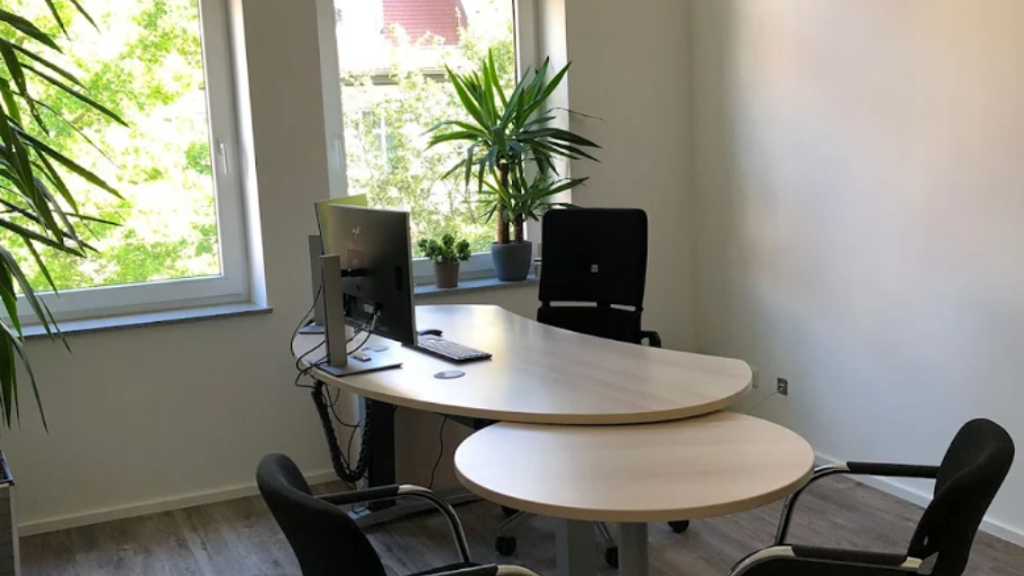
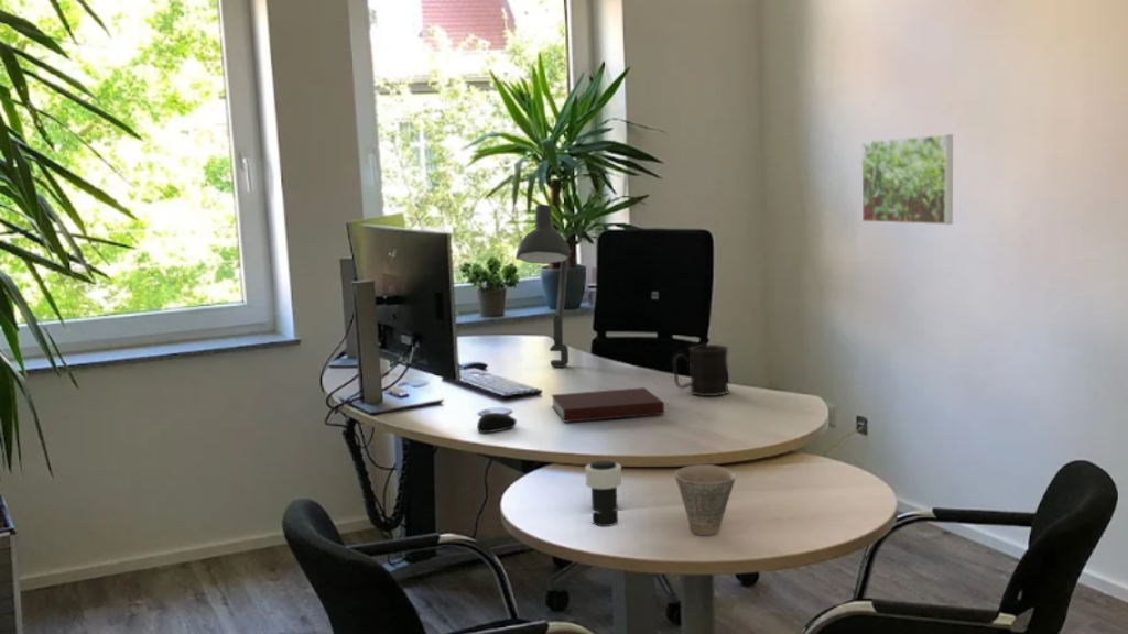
+ cup (604, 493)
+ desk lamp (558, 286)
+ computer mouse (497, 420)
+ notebook (606, 404)
+ cup (705, 502)
+ mug (699, 371)
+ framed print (904, 181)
